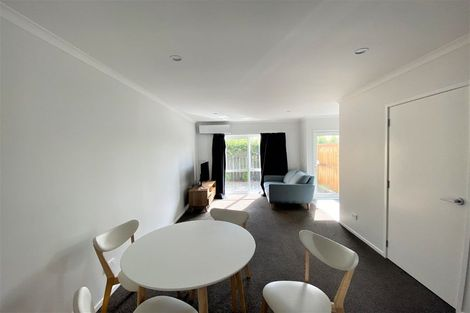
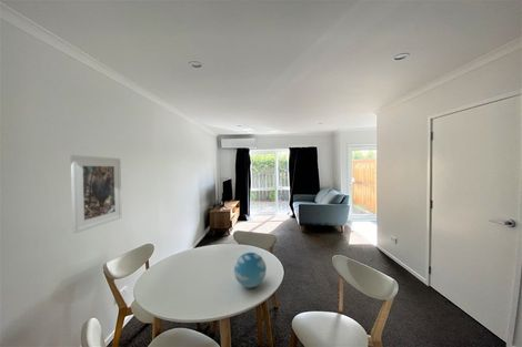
+ decorative ball (250, 269)
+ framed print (99, 191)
